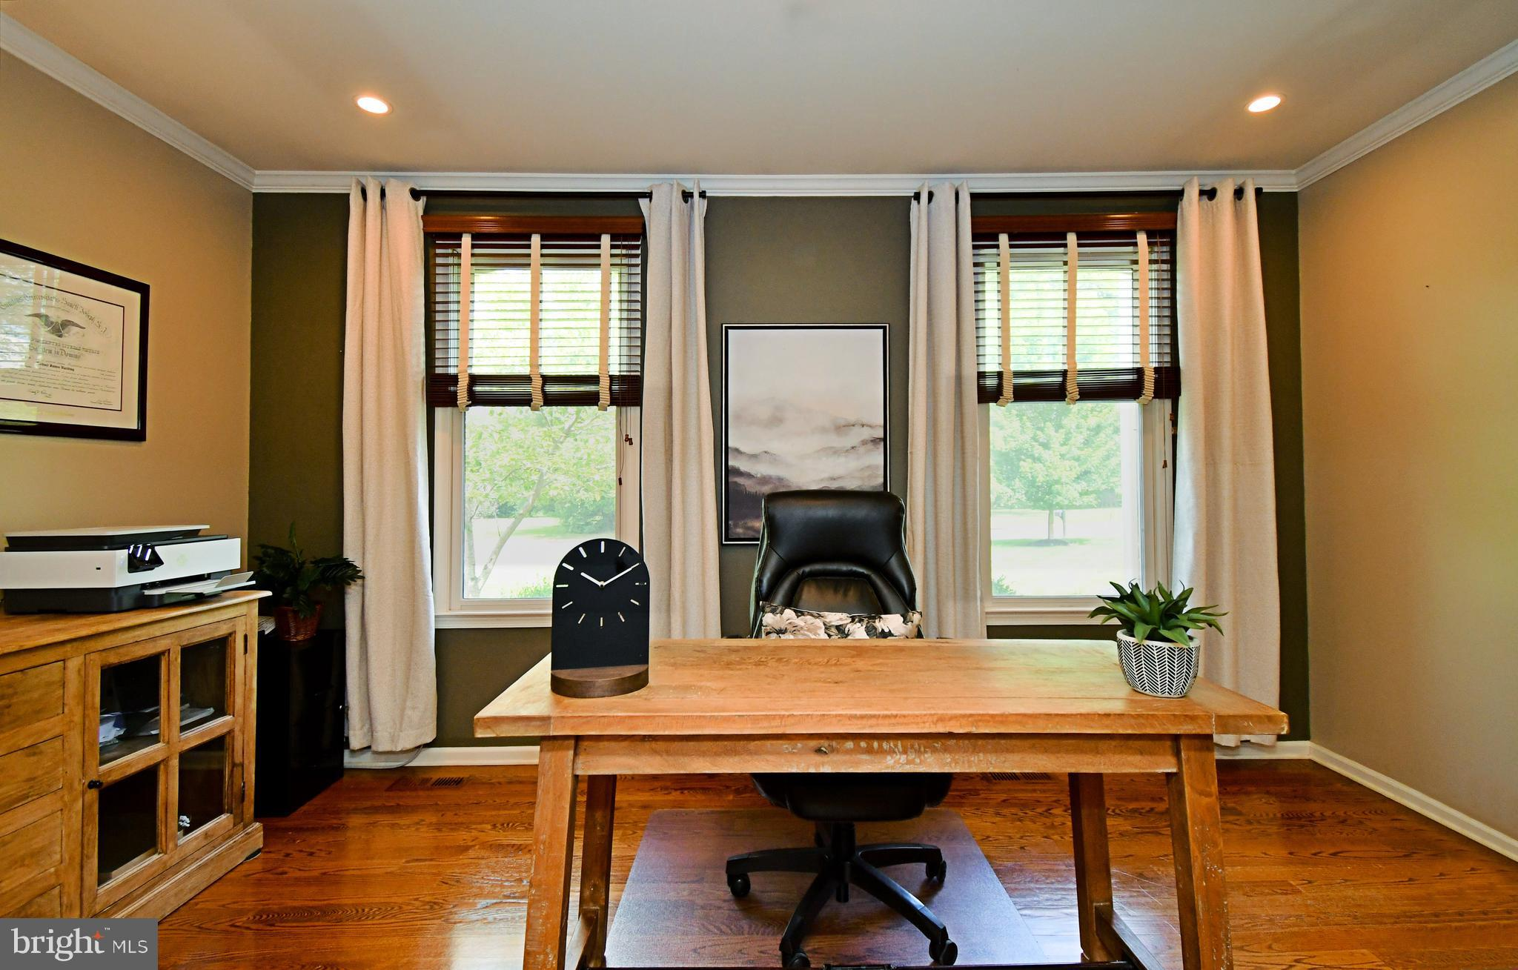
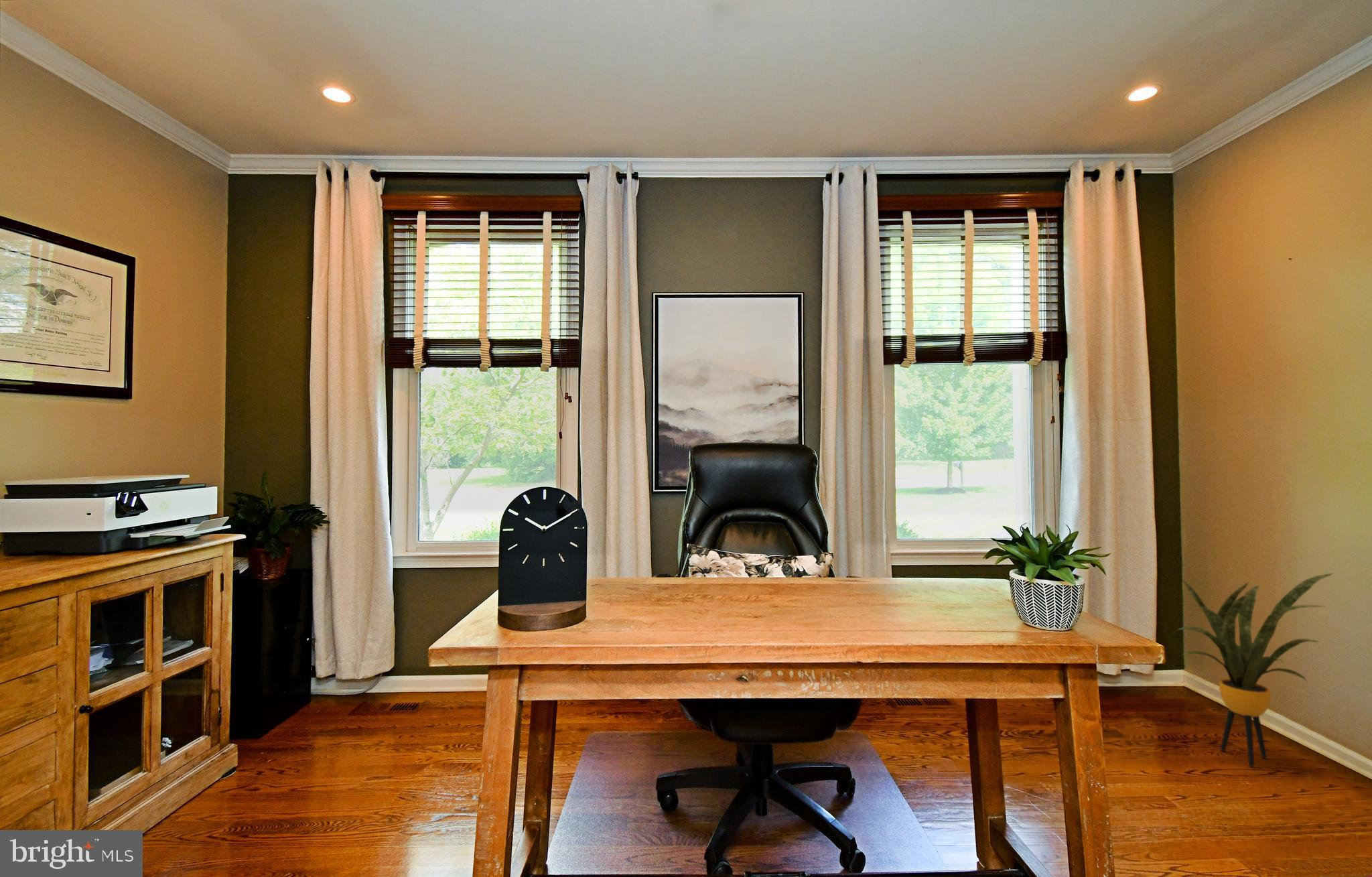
+ house plant (1259, 667)
